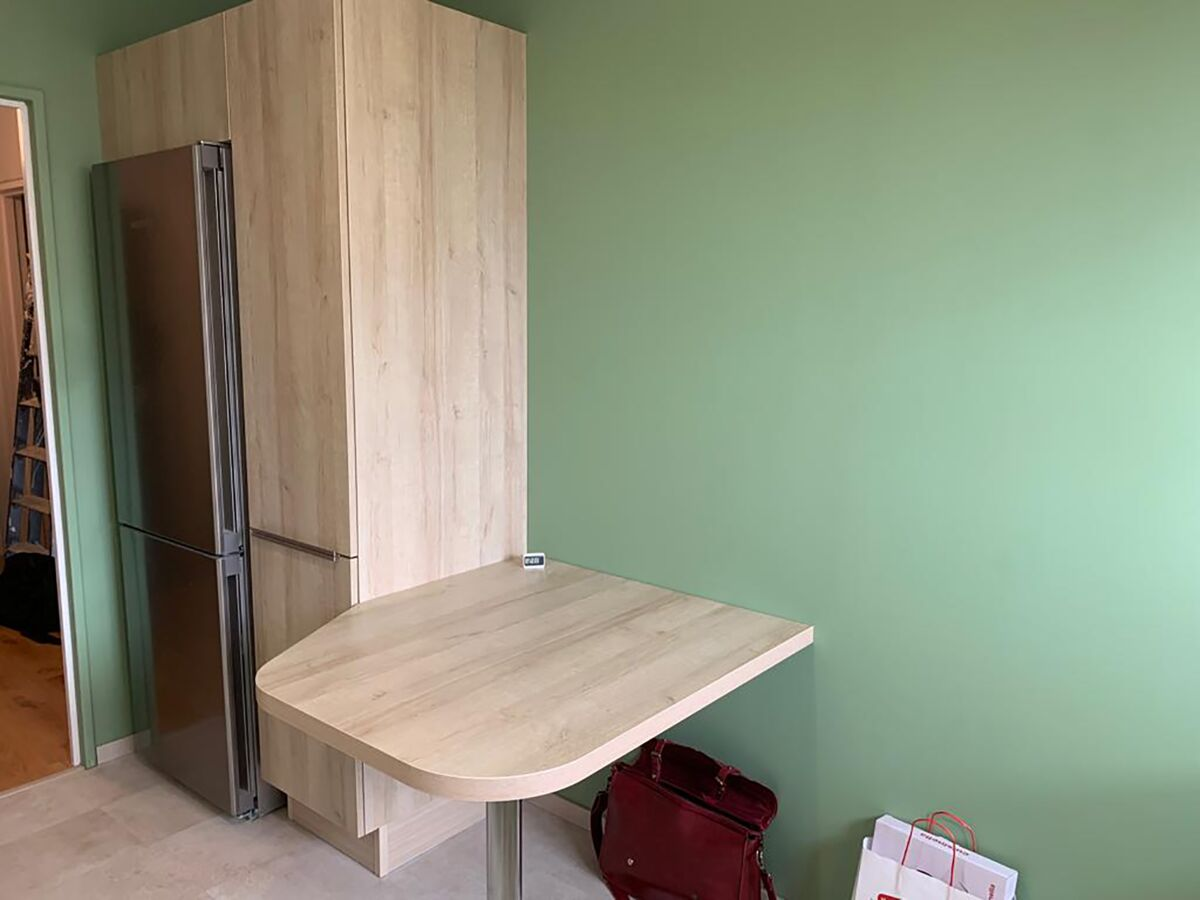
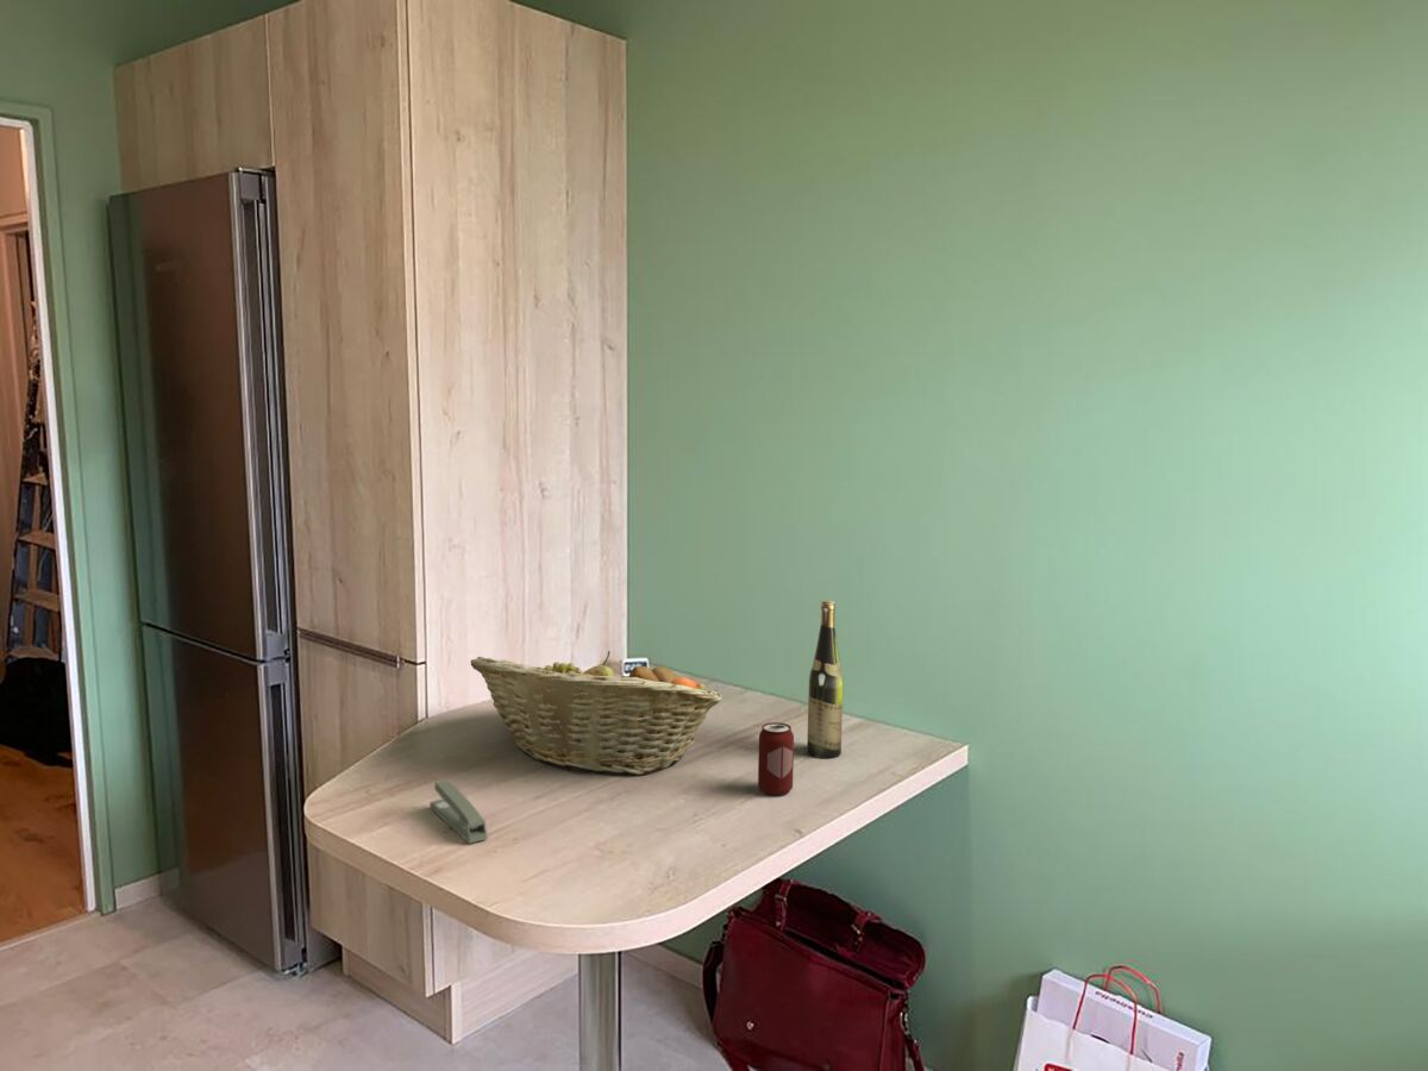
+ stapler (457, 807)
+ wine bottle (826, 677)
+ beverage can (776, 757)
+ fruit basket (595, 699)
